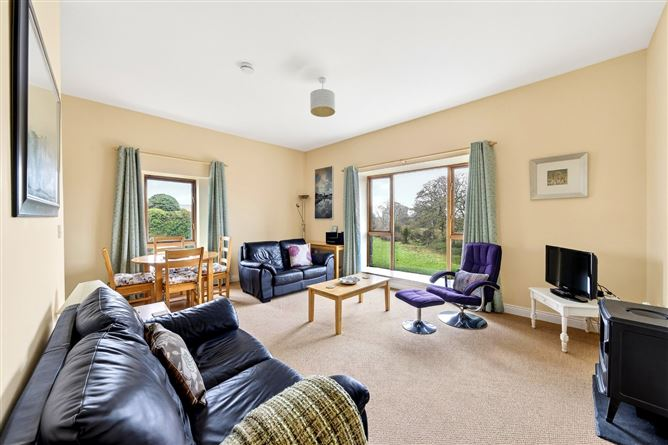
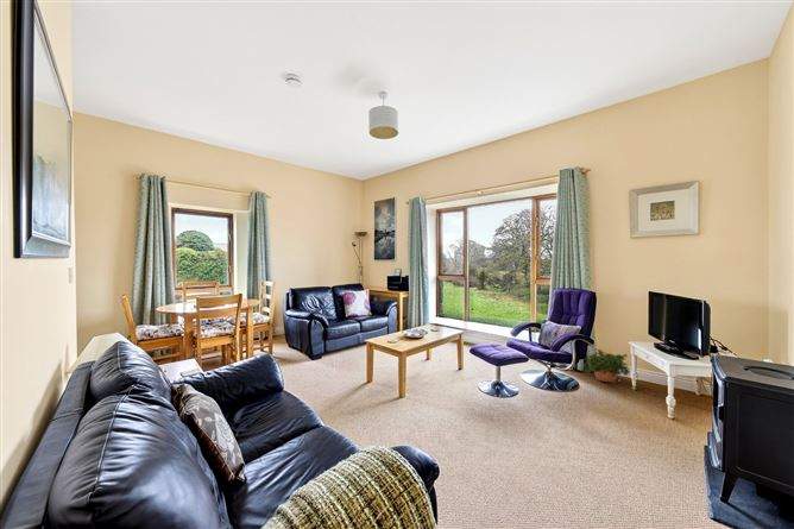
+ potted plant (605, 365)
